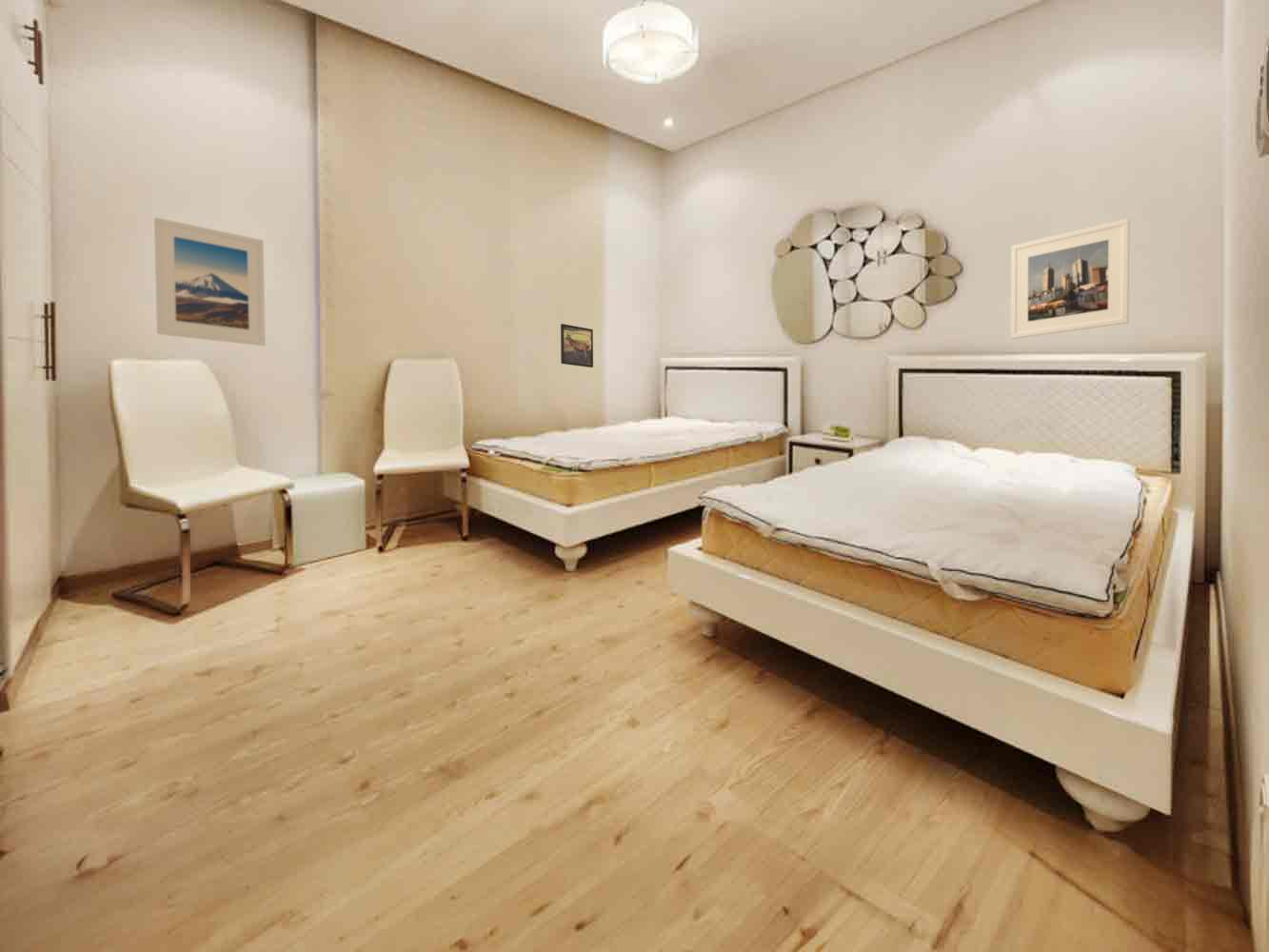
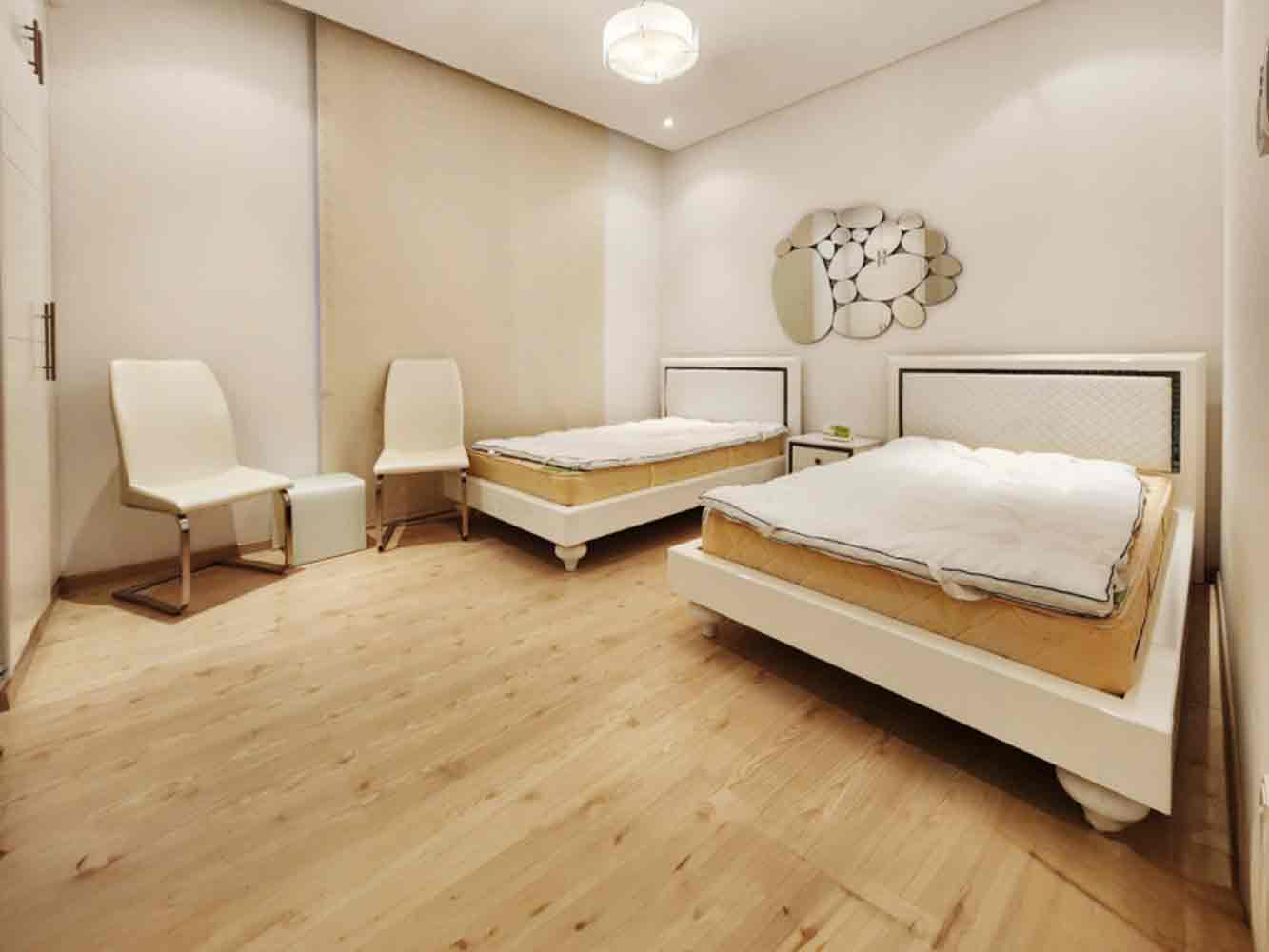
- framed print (212, 285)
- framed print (577, 346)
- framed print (1066, 282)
